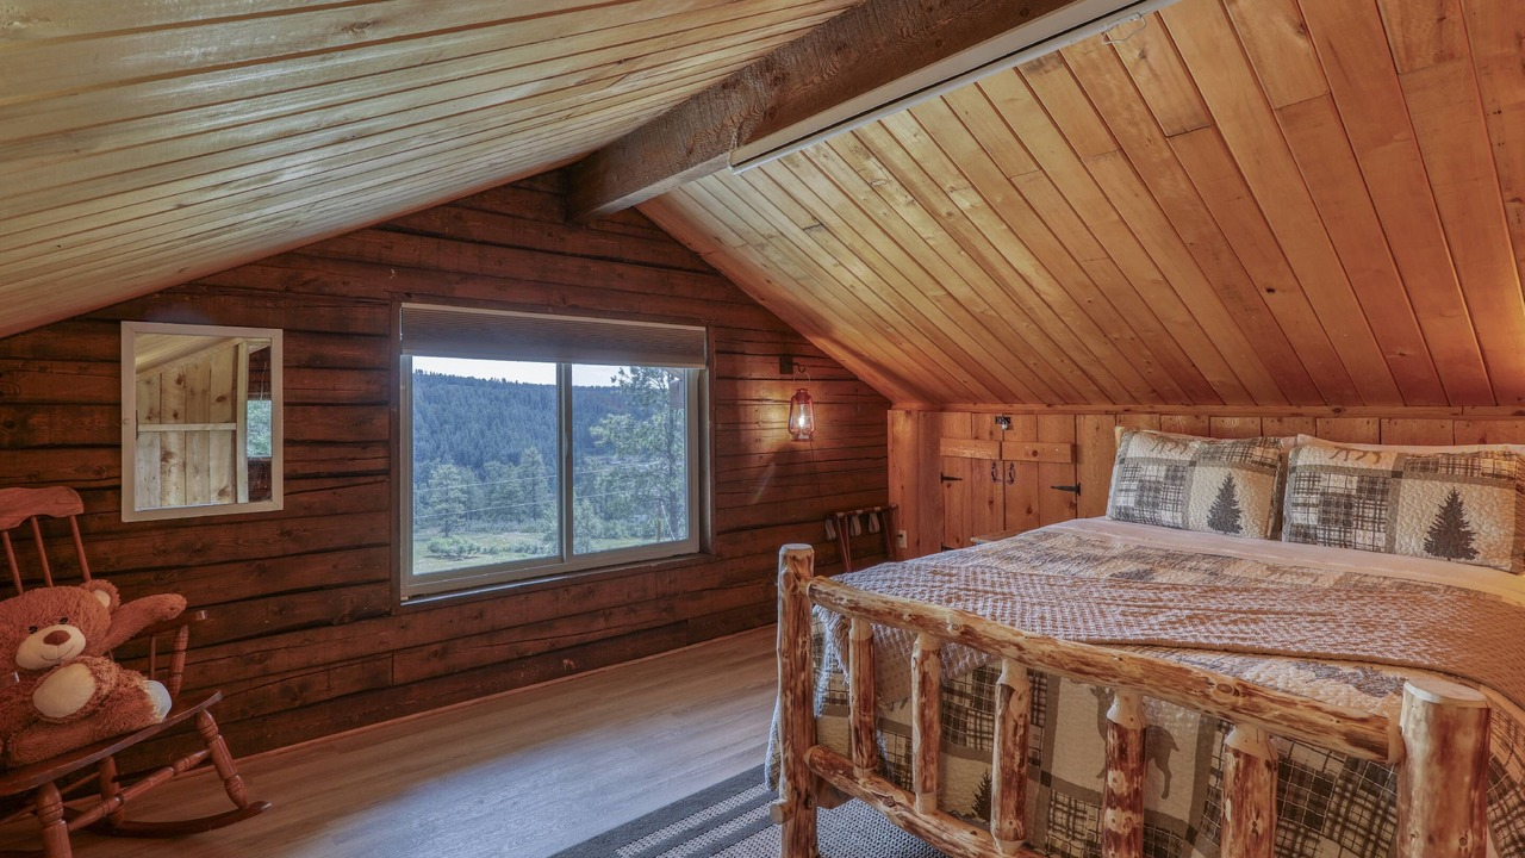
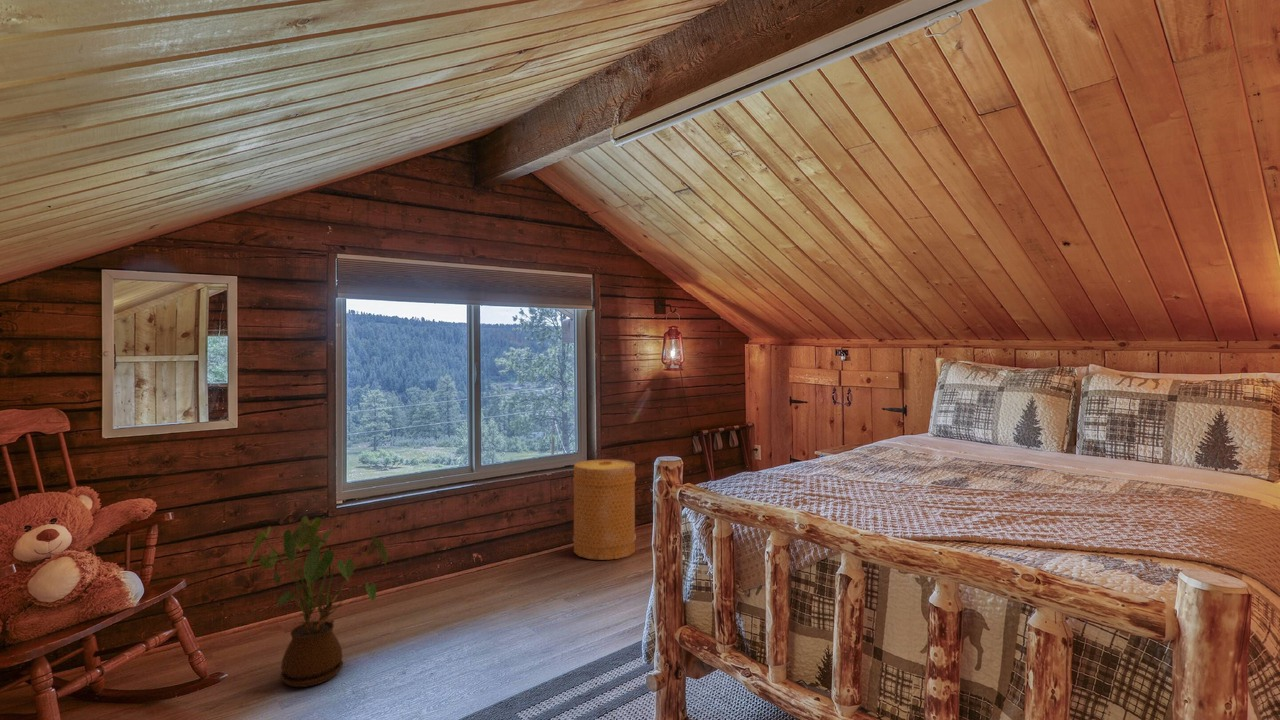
+ house plant (320, 596)
+ basket (604, 507)
